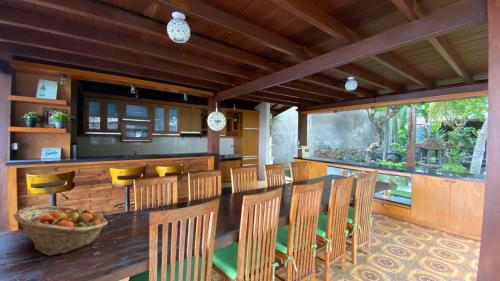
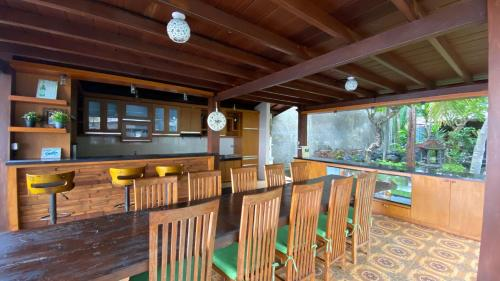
- fruit basket (64, 223)
